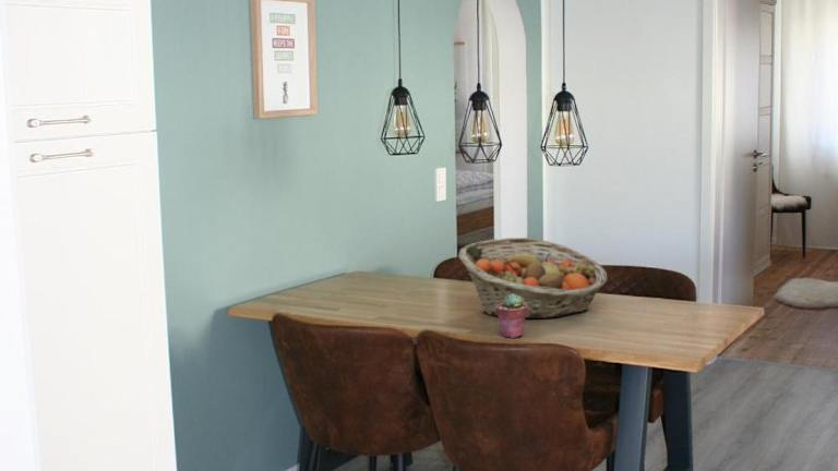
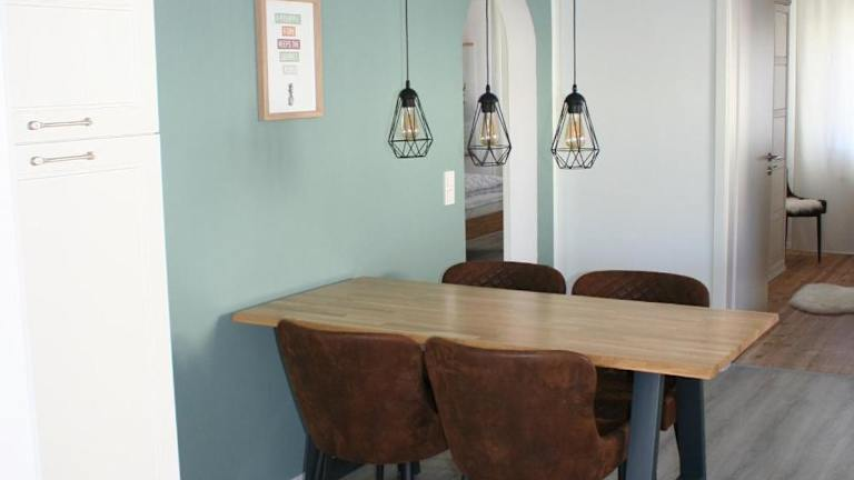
- fruit basket (532, 276)
- potted succulent (512, 314)
